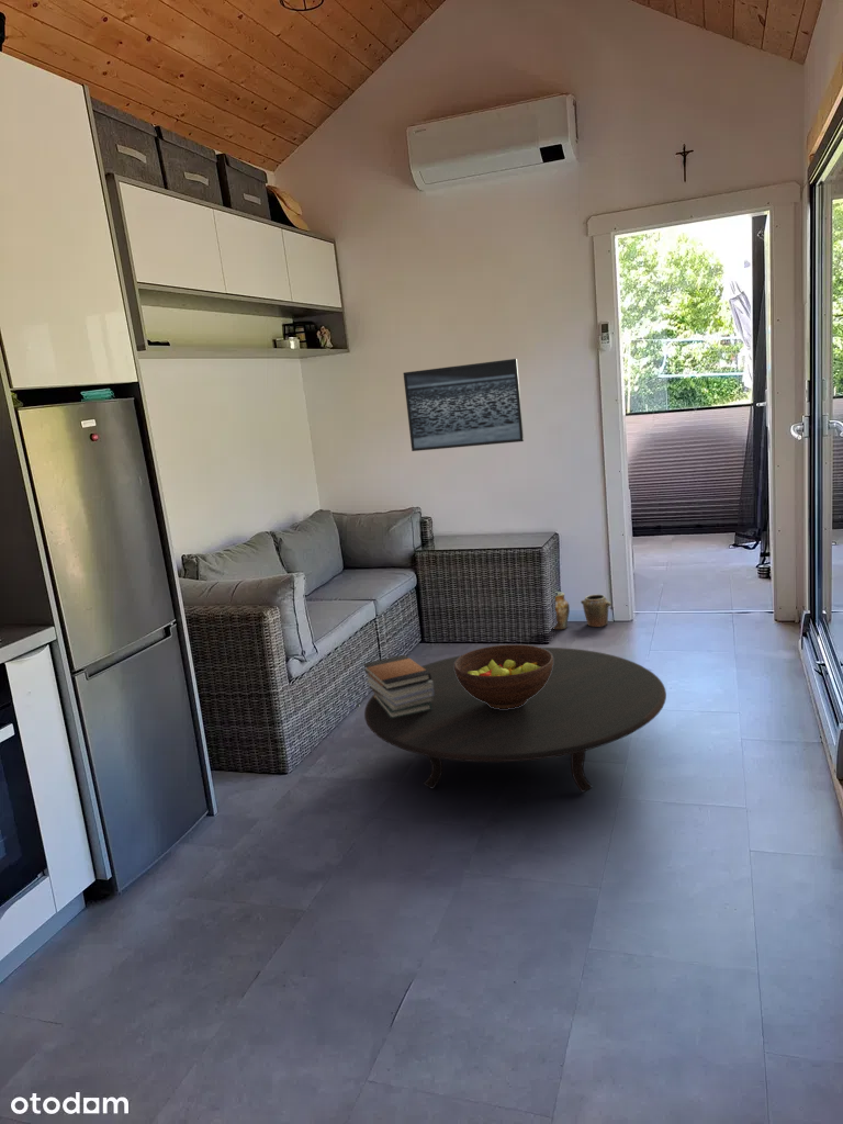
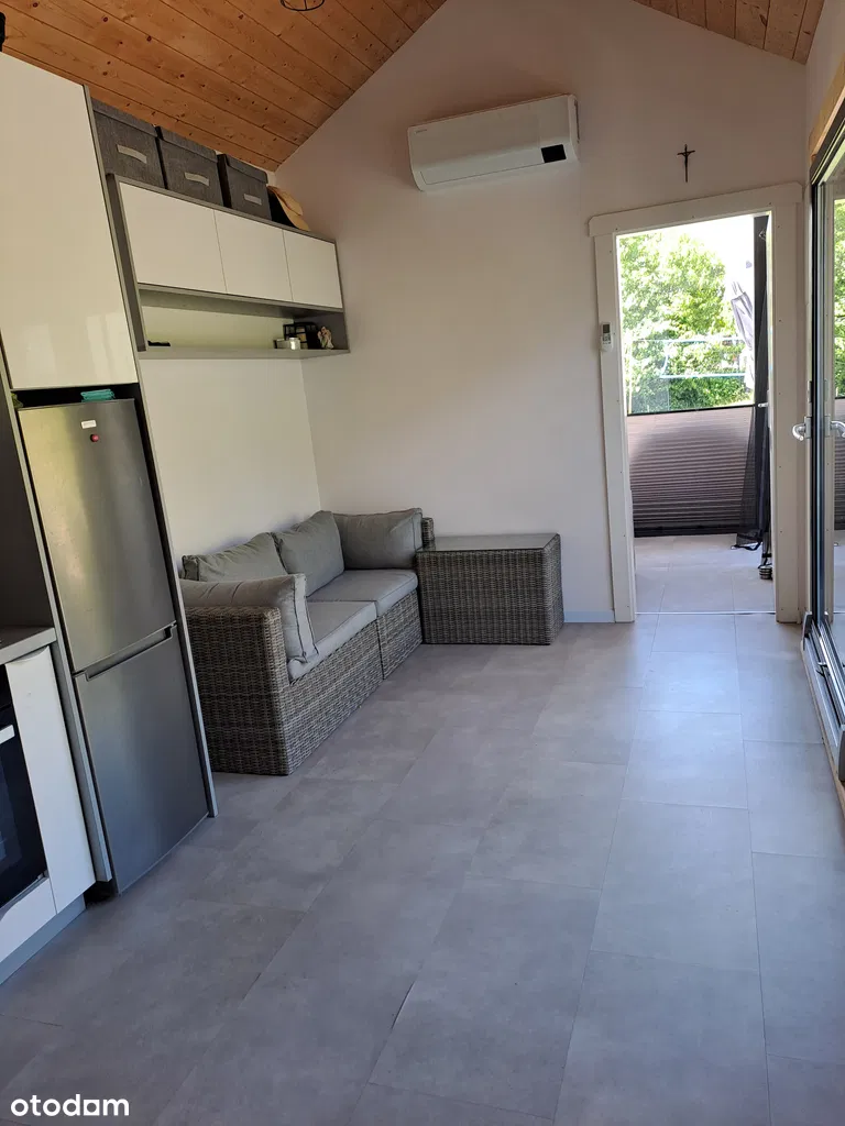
- book stack (398, 685)
- table (514, 723)
- jar set (583, 607)
- fruit bowl (505, 681)
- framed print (462, 406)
